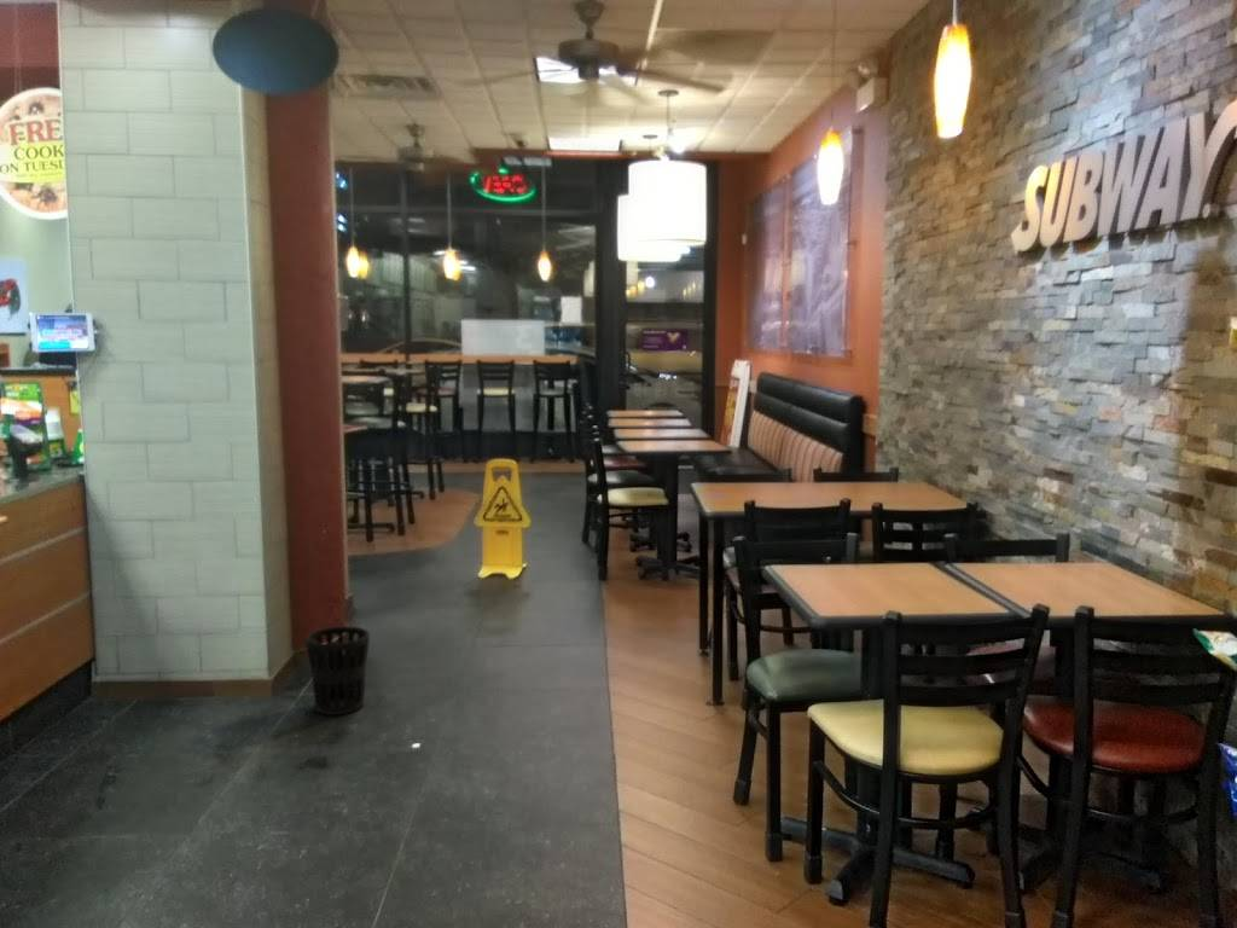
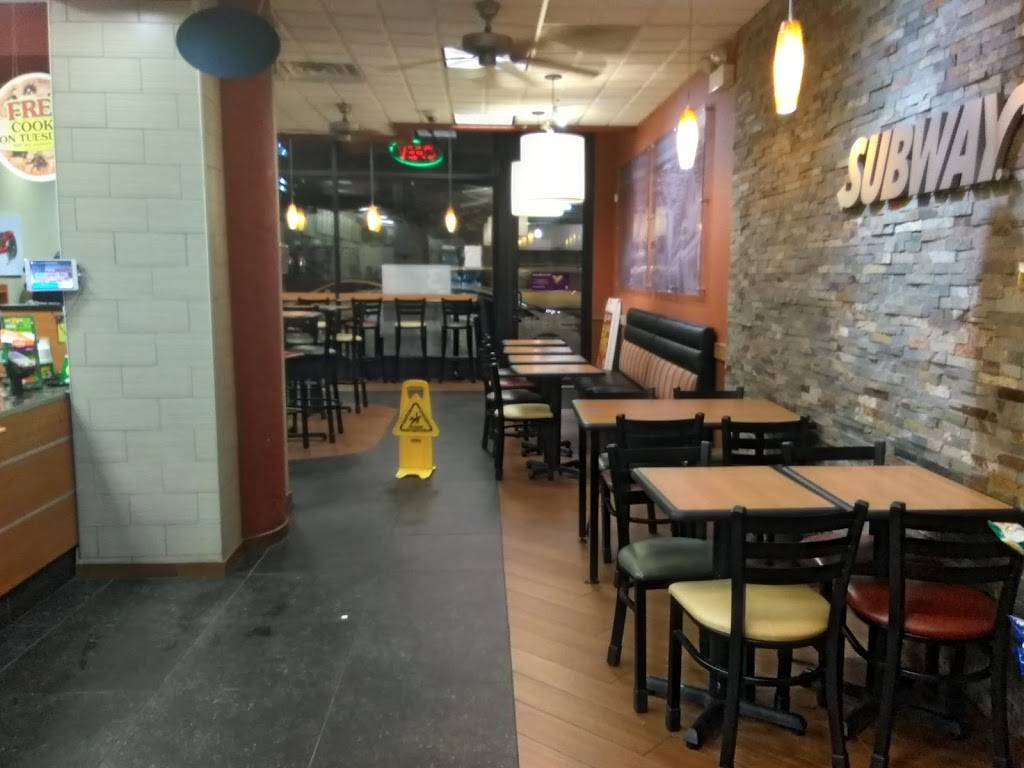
- wastebasket (338, 669)
